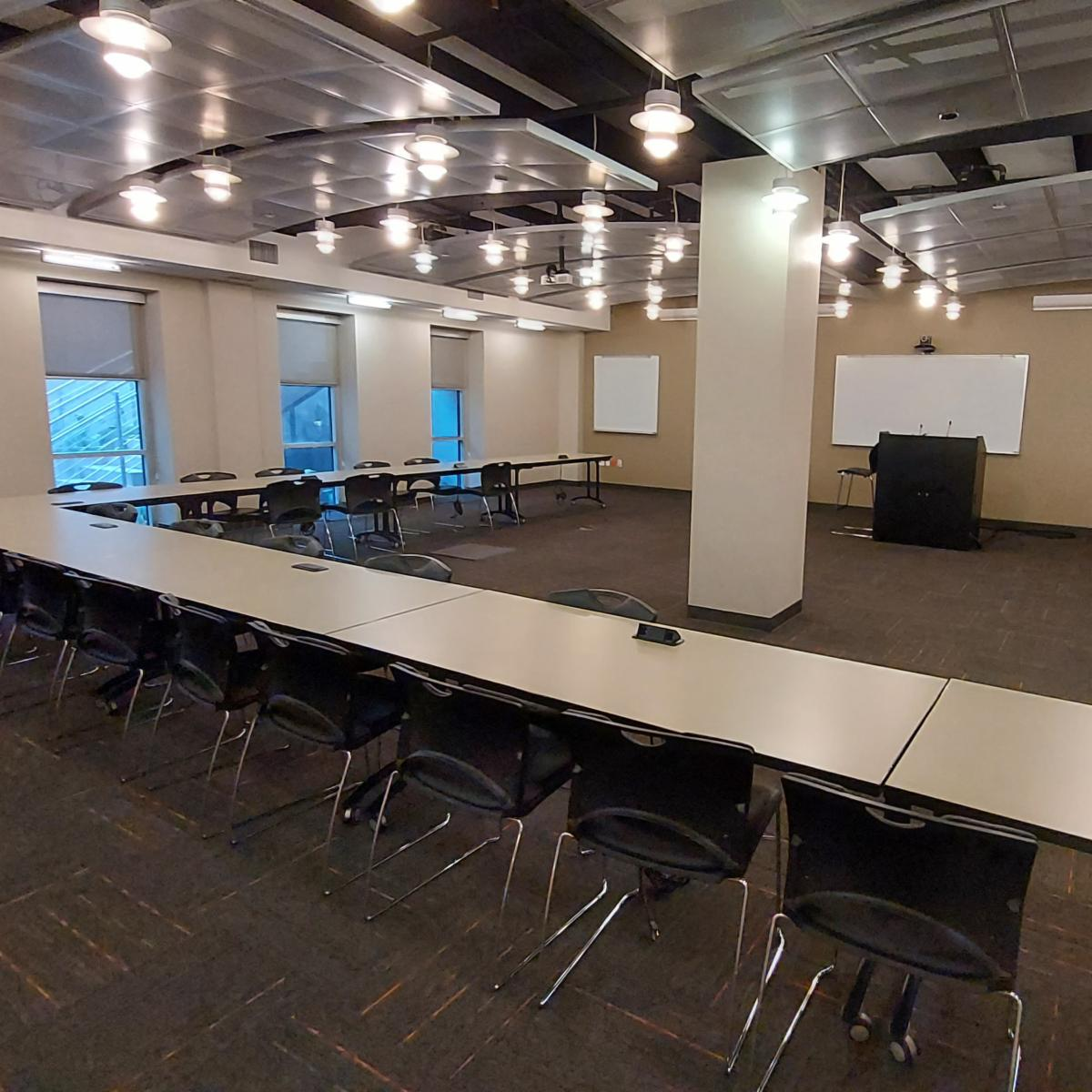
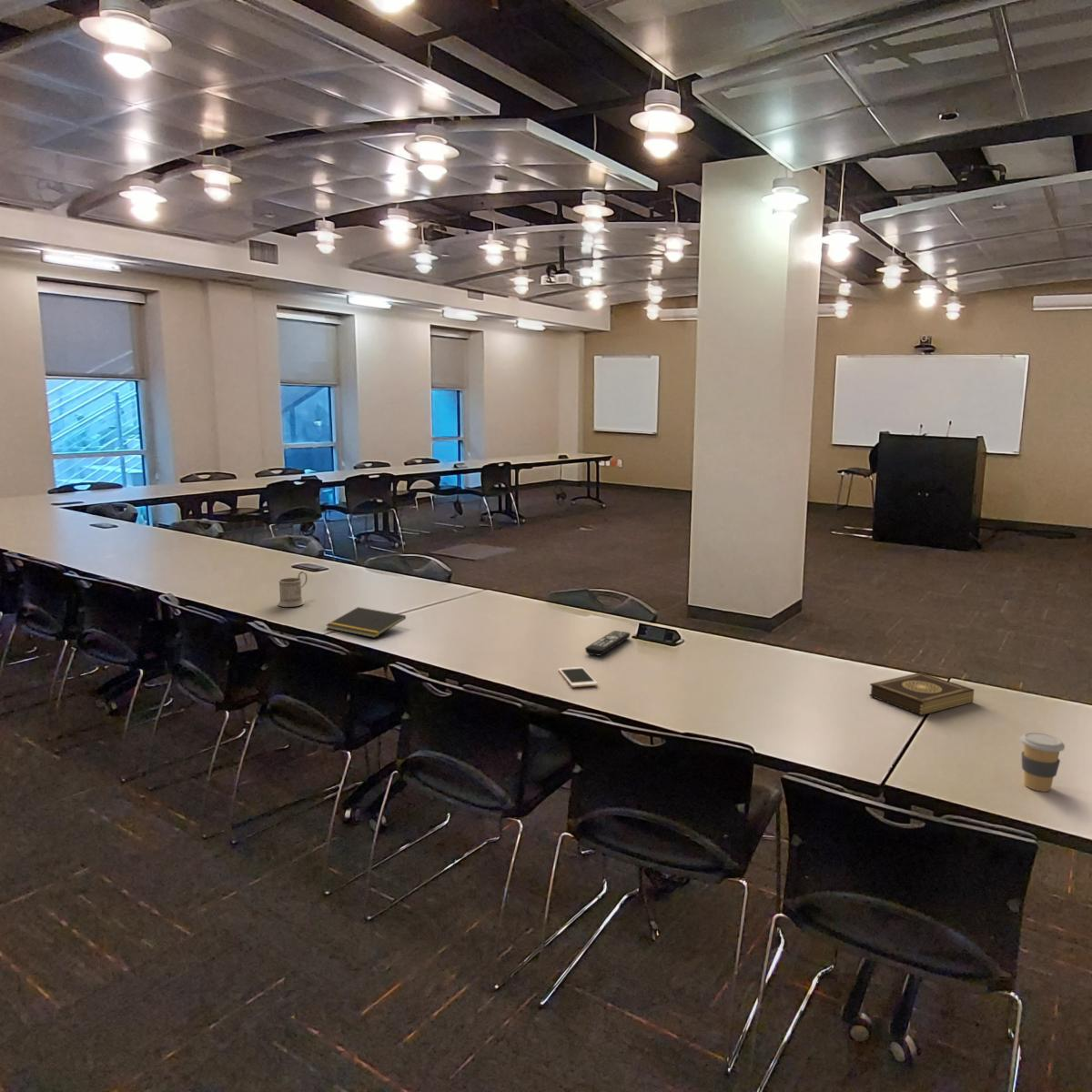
+ cell phone (577, 676)
+ book (921, 693)
+ notepad (366, 622)
+ coffee cup (1039, 762)
+ remote control (608, 642)
+ mug (294, 588)
